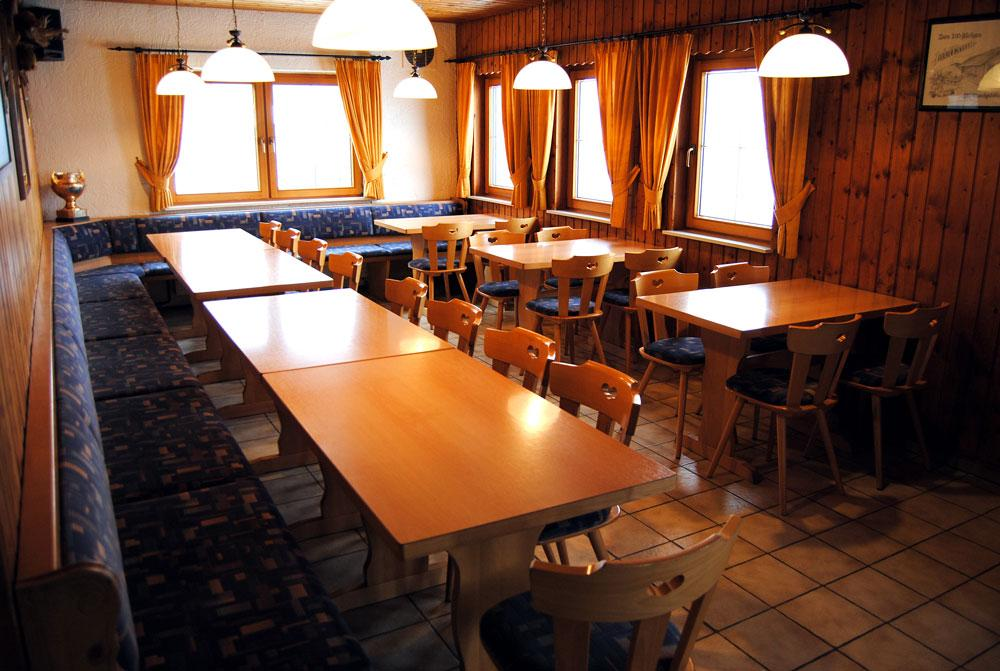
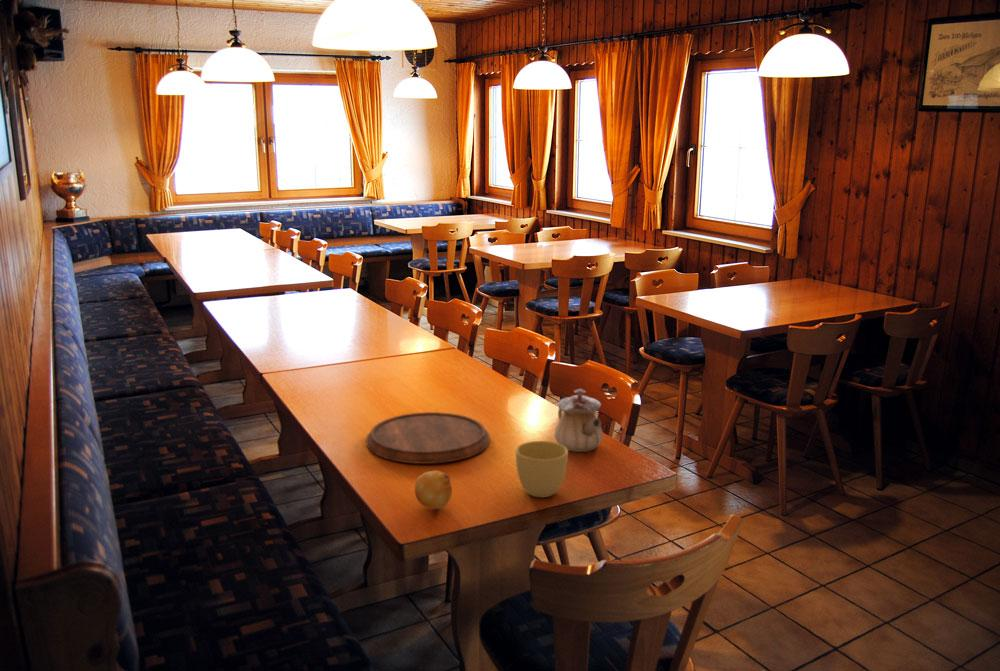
+ fruit (433, 489)
+ cup (538, 468)
+ cutting board (428, 435)
+ teapot (577, 416)
